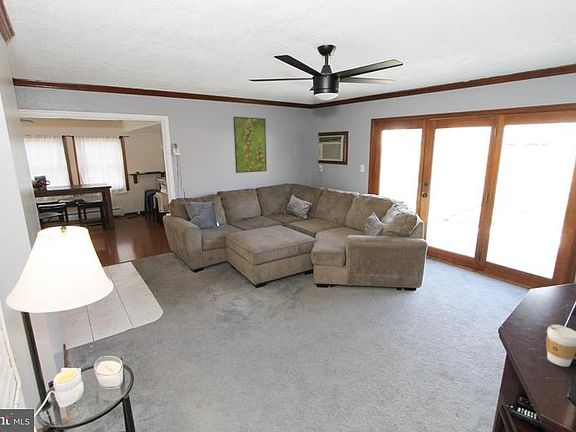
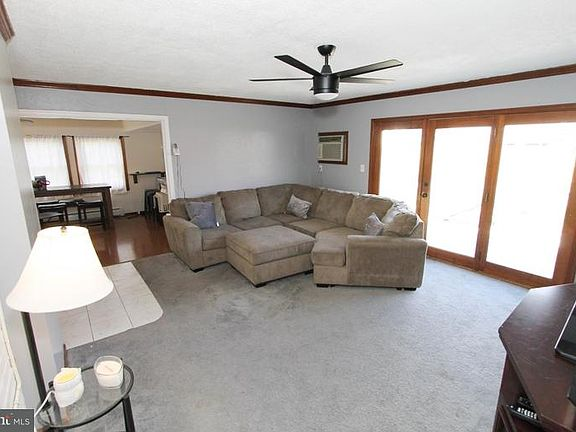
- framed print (250, 145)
- coffee cup (561, 345)
